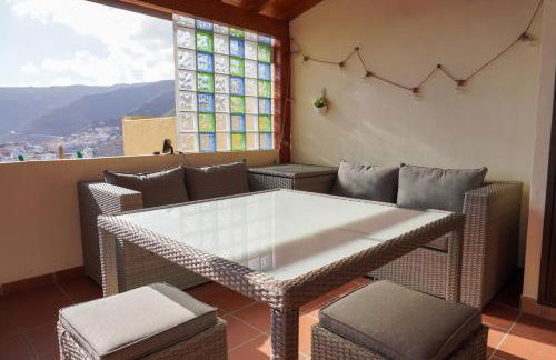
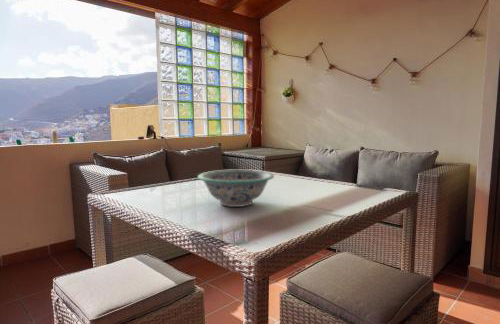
+ decorative bowl (236, 189)
